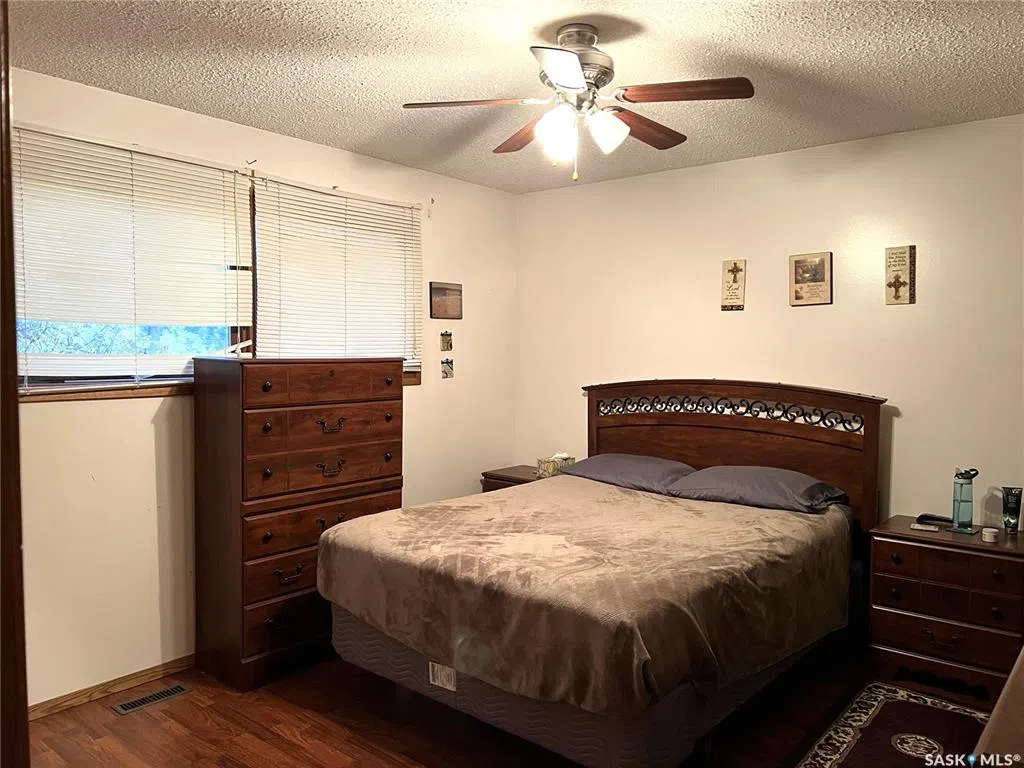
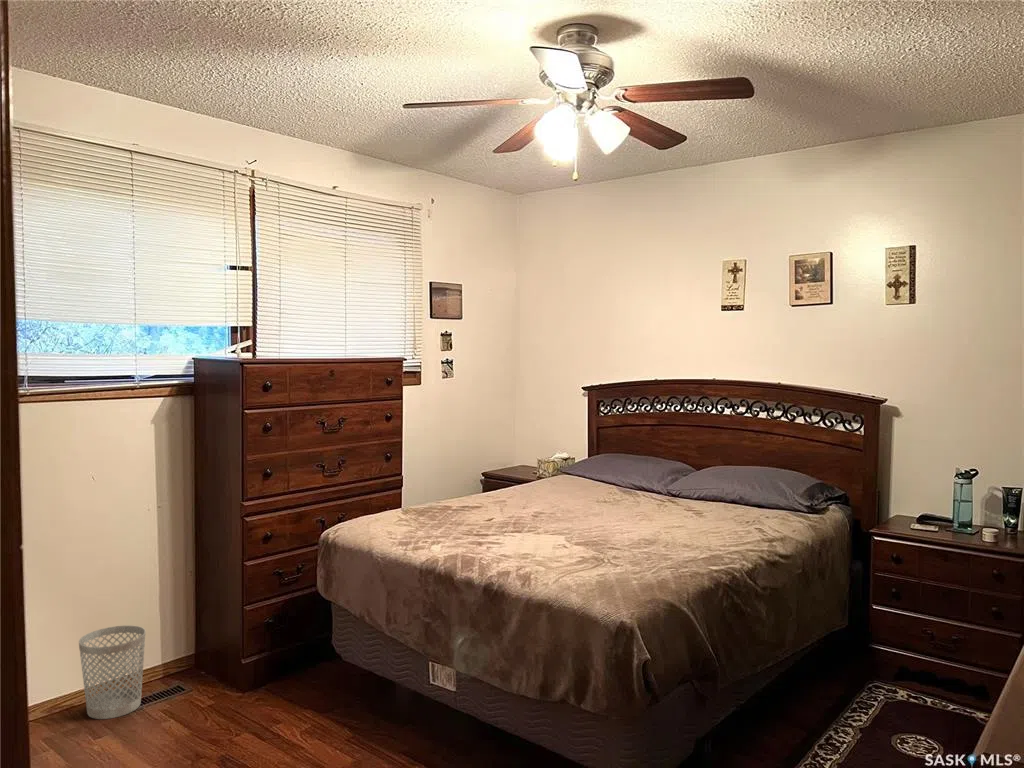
+ wastebasket (113, 671)
